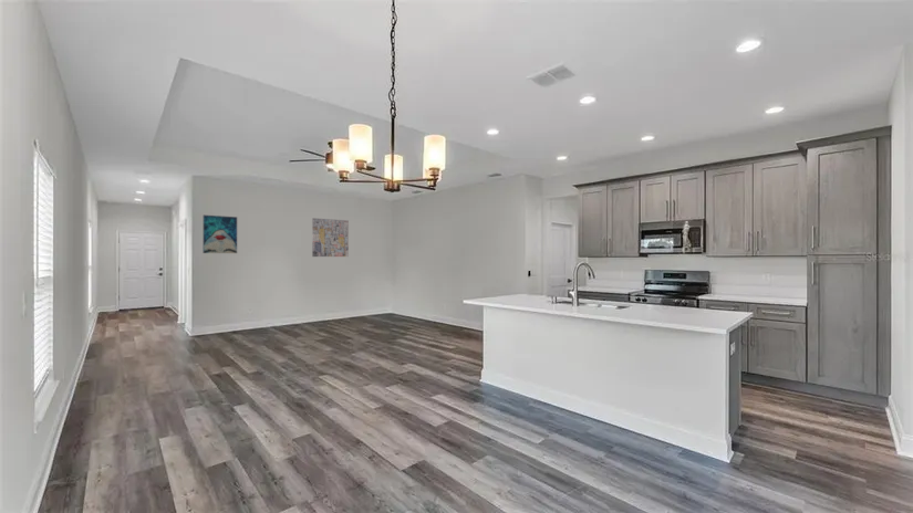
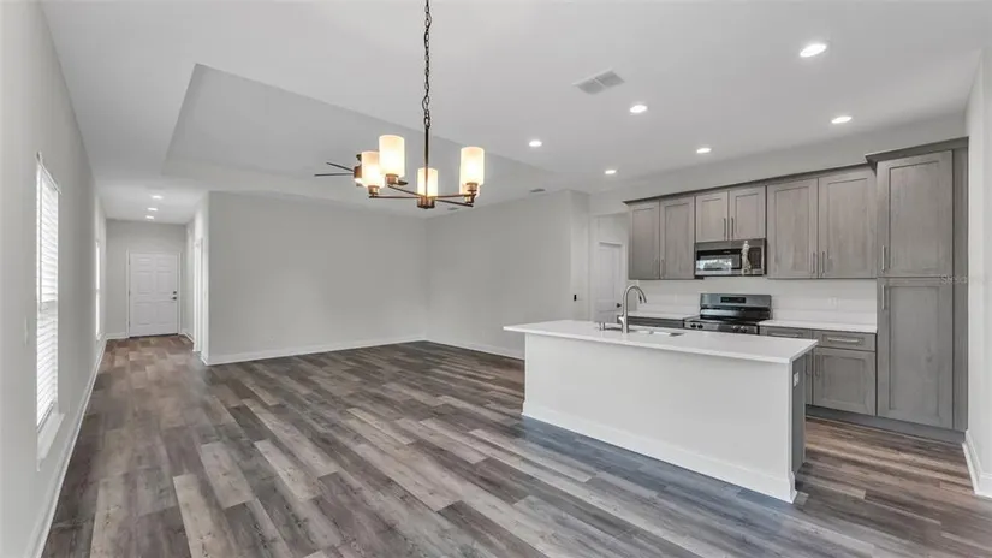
- wall art (331, 238)
- wall art (220, 234)
